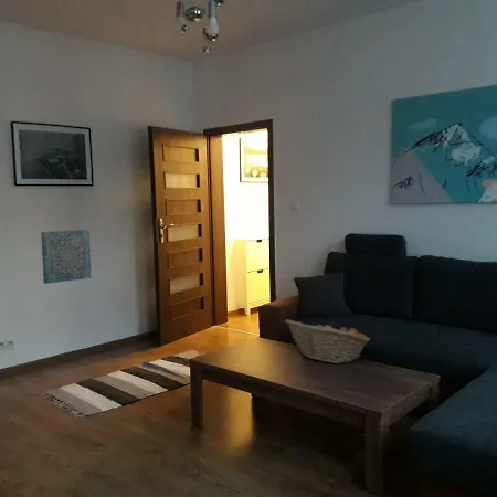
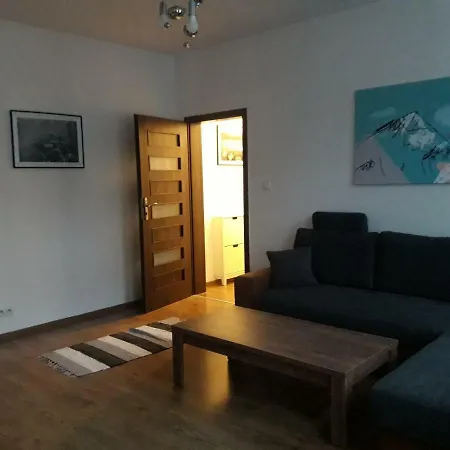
- wall art (66, 255)
- fruit basket (326, 337)
